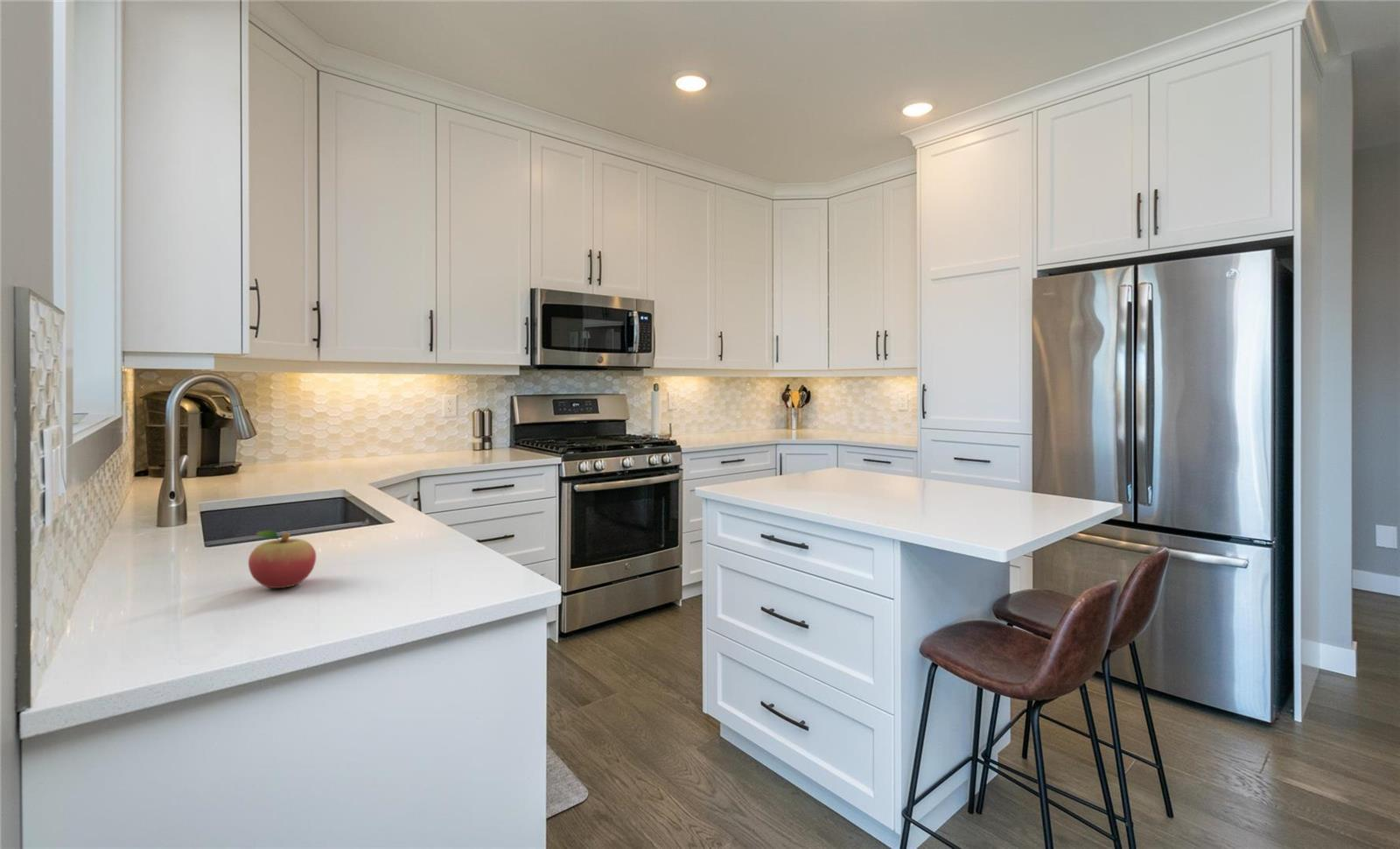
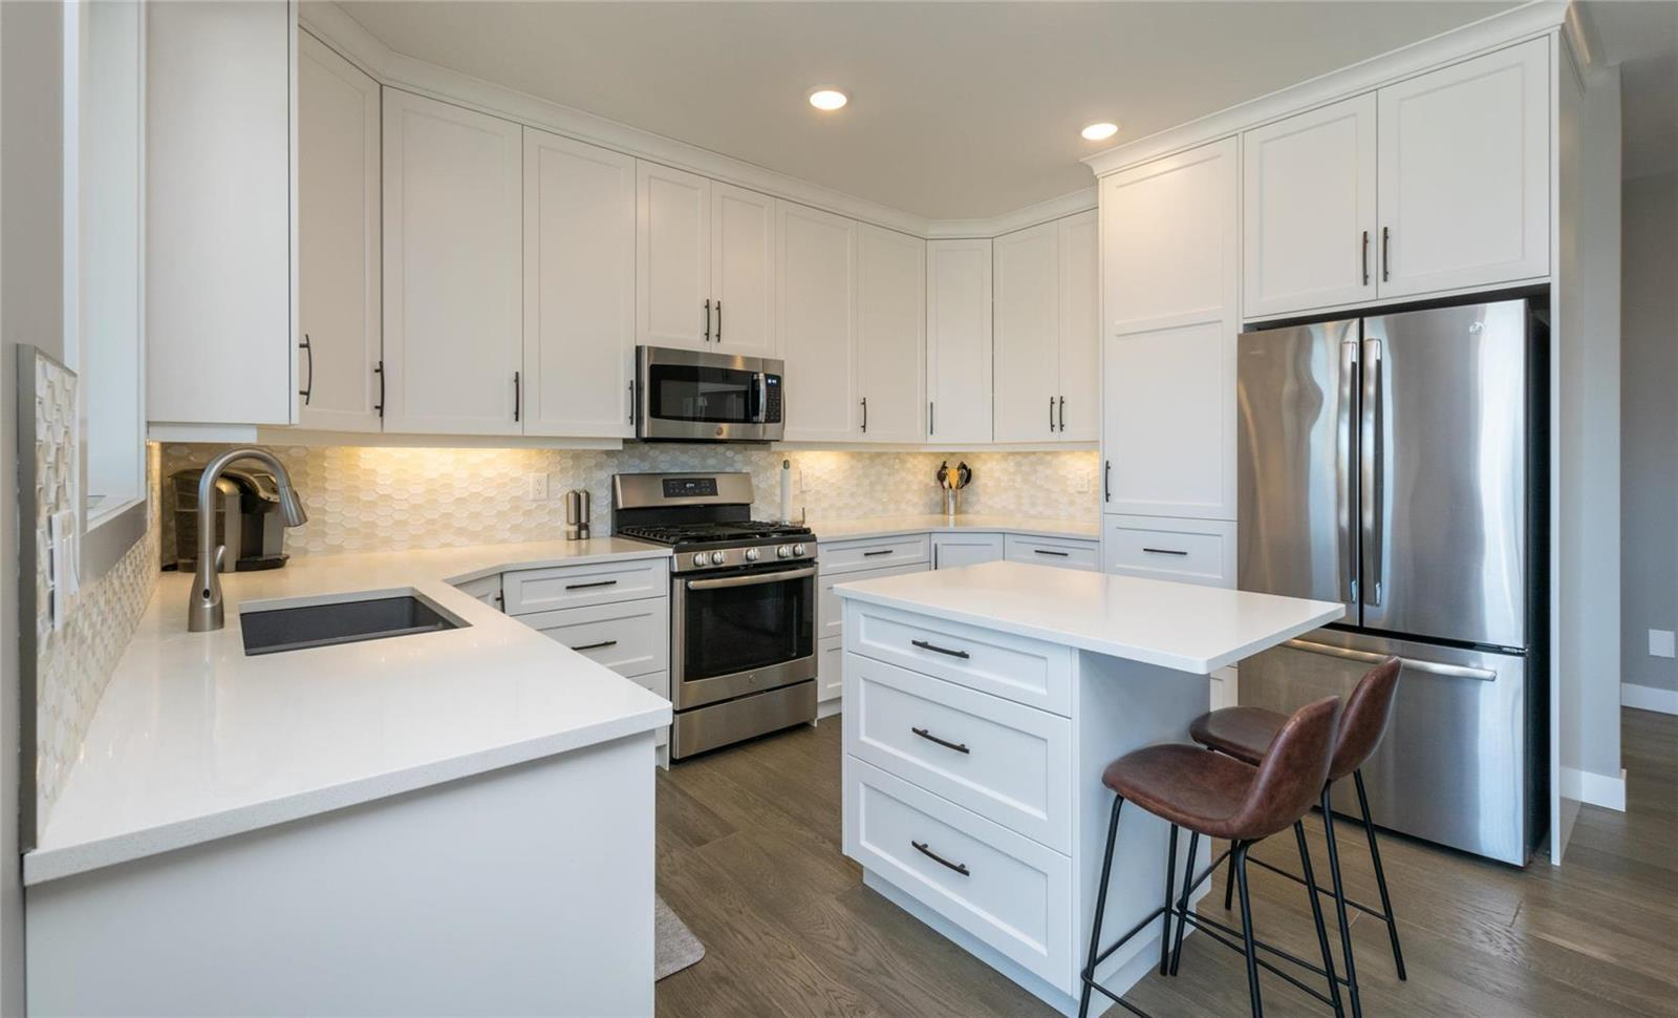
- fruit (283, 556)
